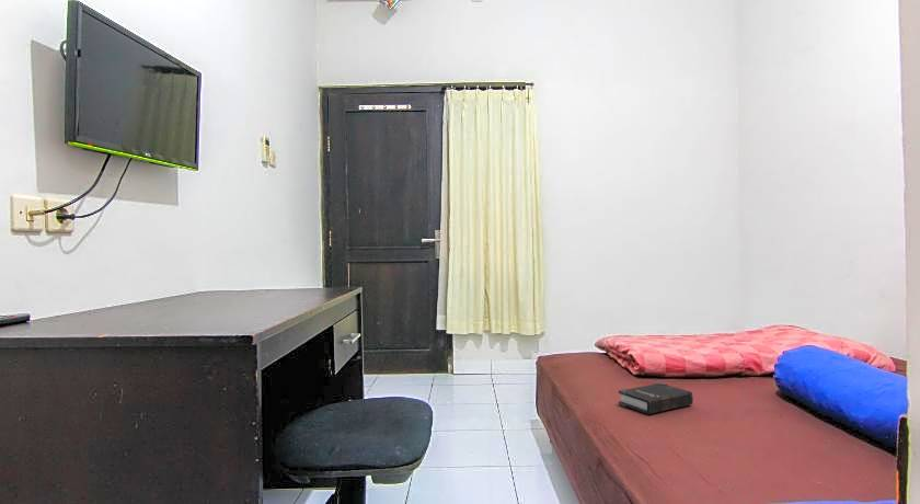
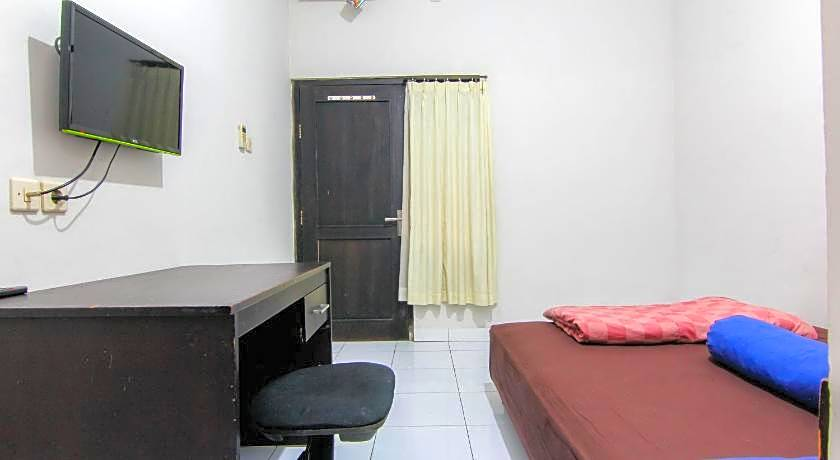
- hardback book (655, 398)
